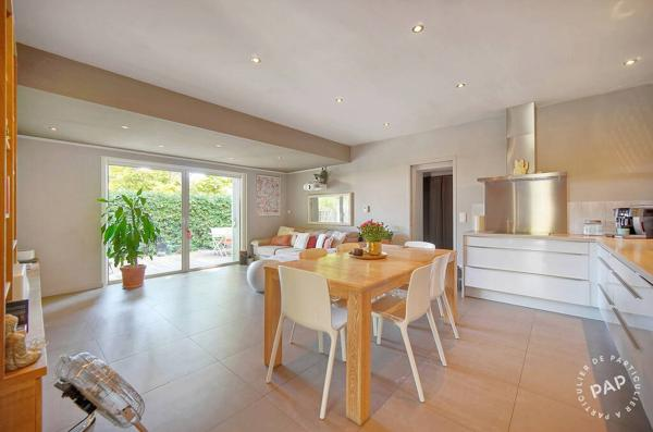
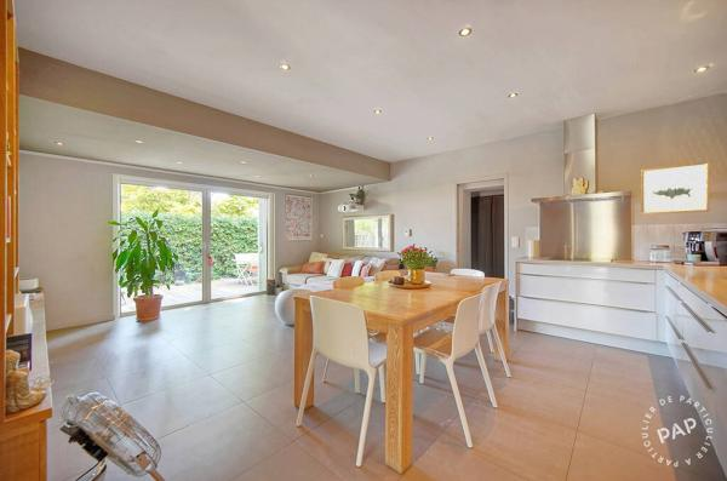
+ wall art (672, 189)
